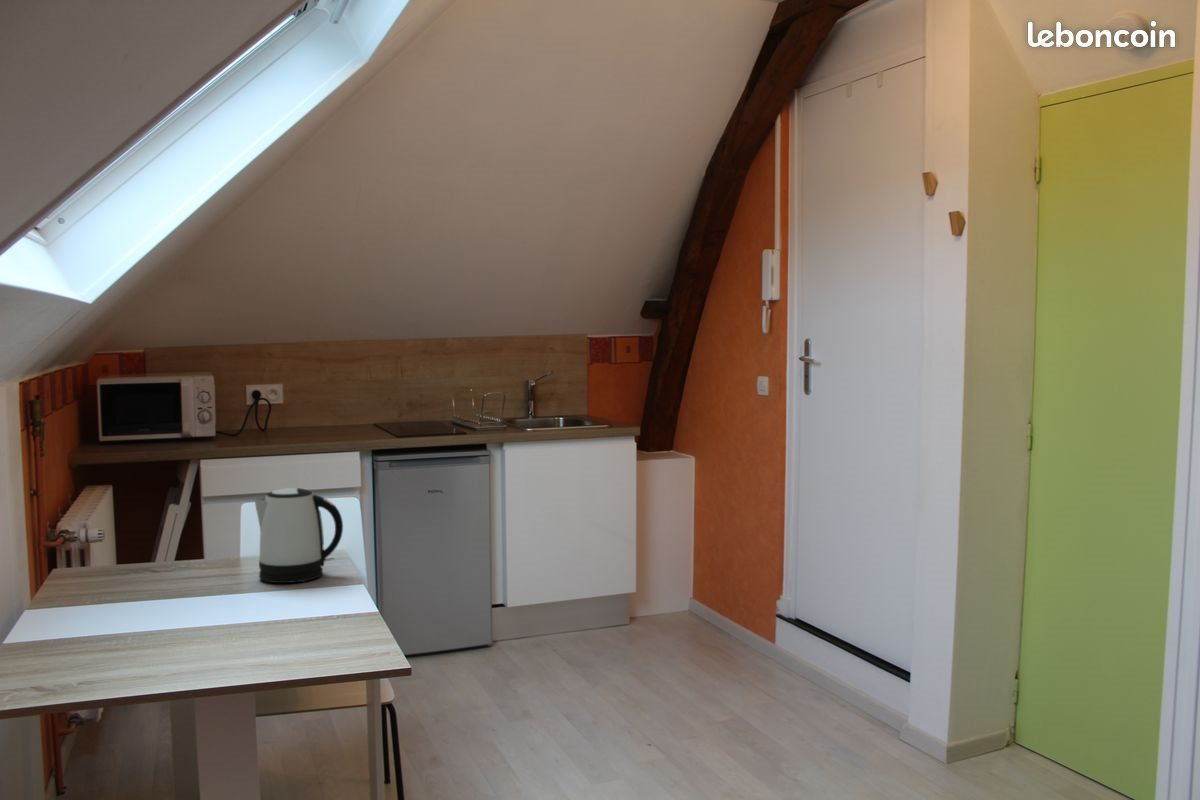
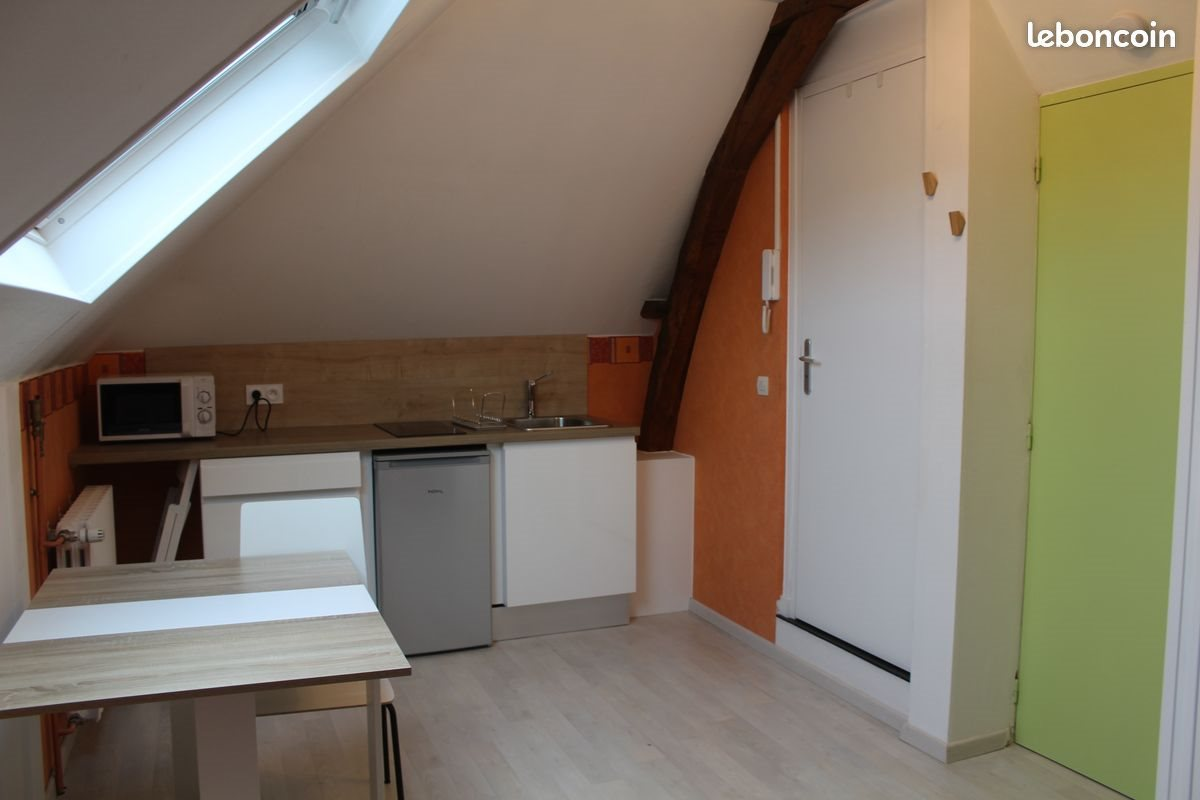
- kettle (299, 532)
